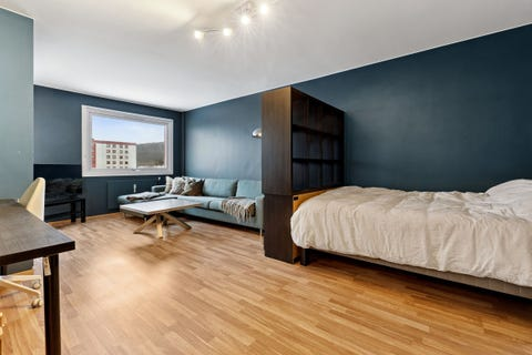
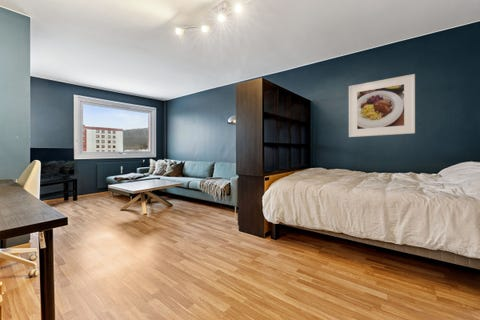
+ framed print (379, 108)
